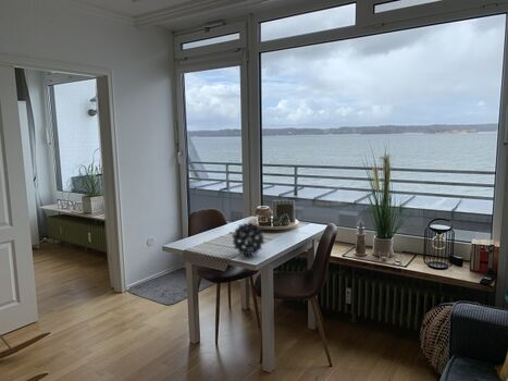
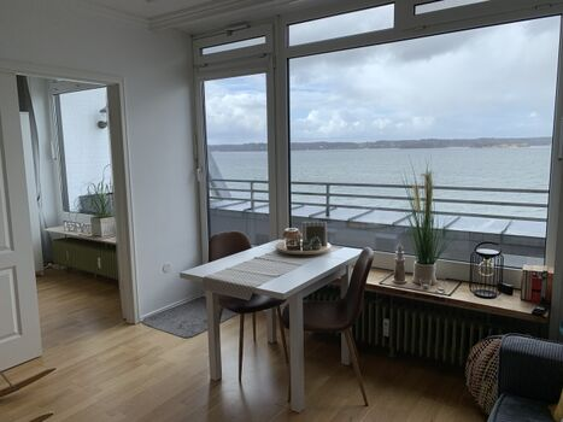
- decorative ball (247, 238)
